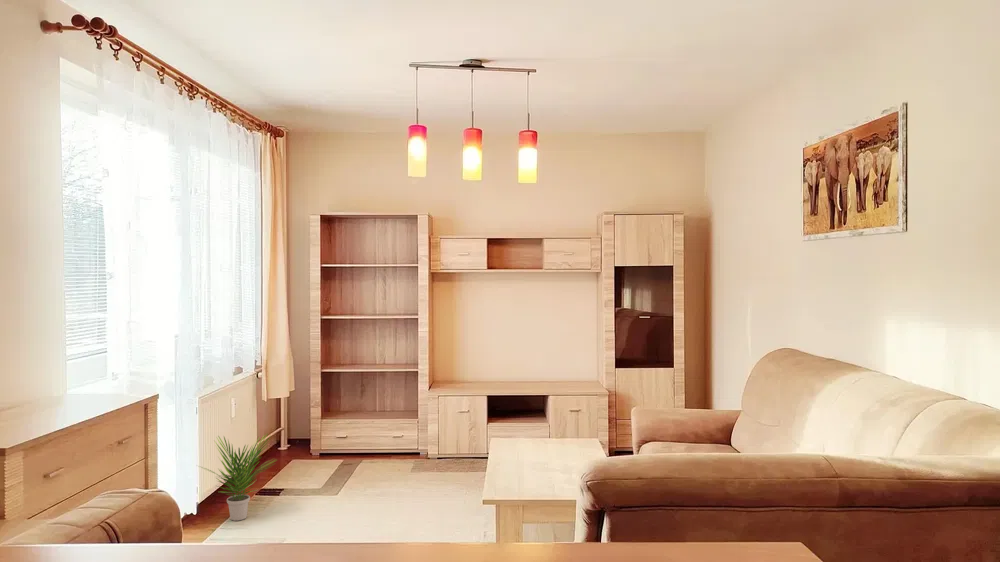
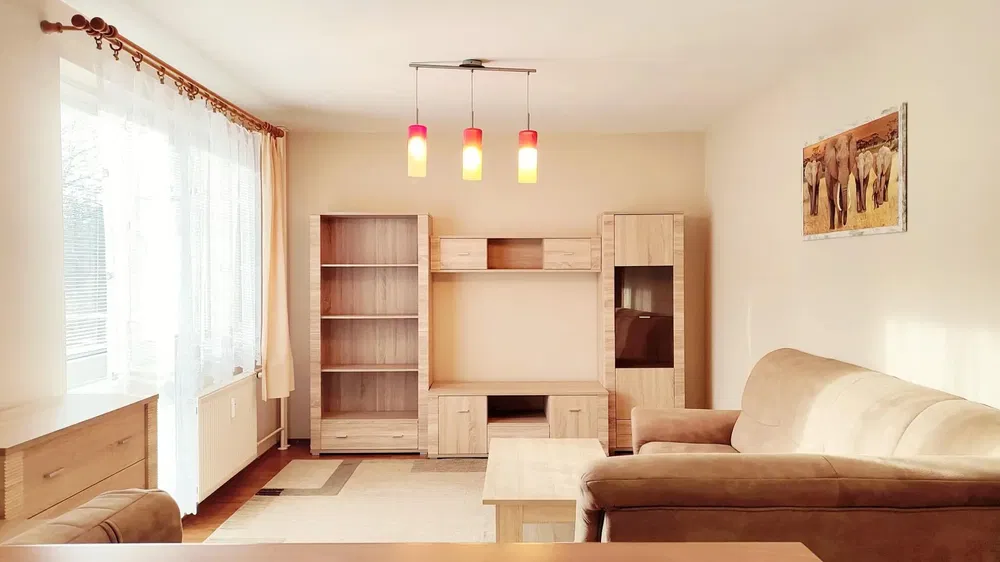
- potted plant (239, 478)
